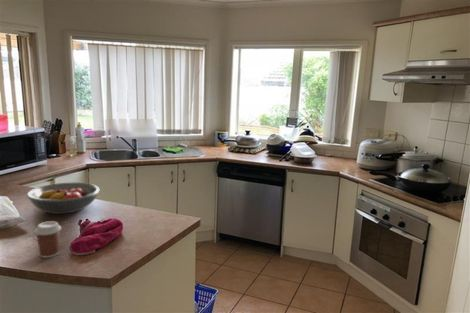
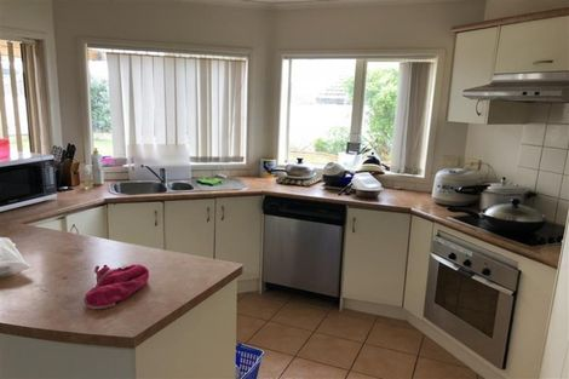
- coffee cup (48, 239)
- fruit bowl (64, 197)
